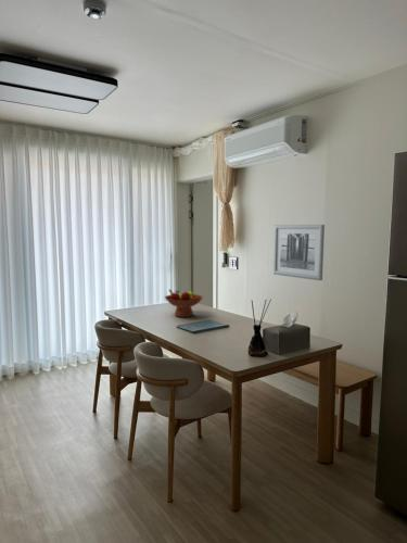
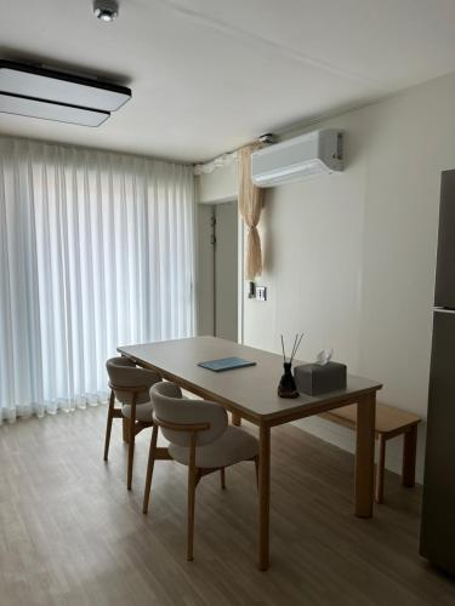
- fruit bowl (183, 302)
- wall art (296, 251)
